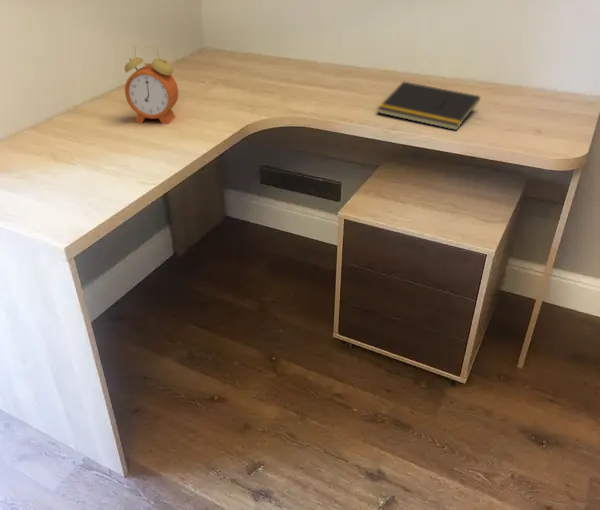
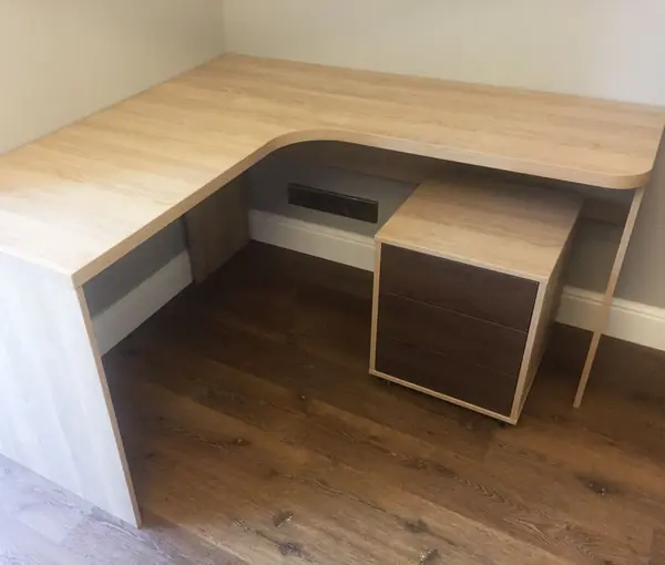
- alarm clock (150, 85)
- notepad (428, 104)
